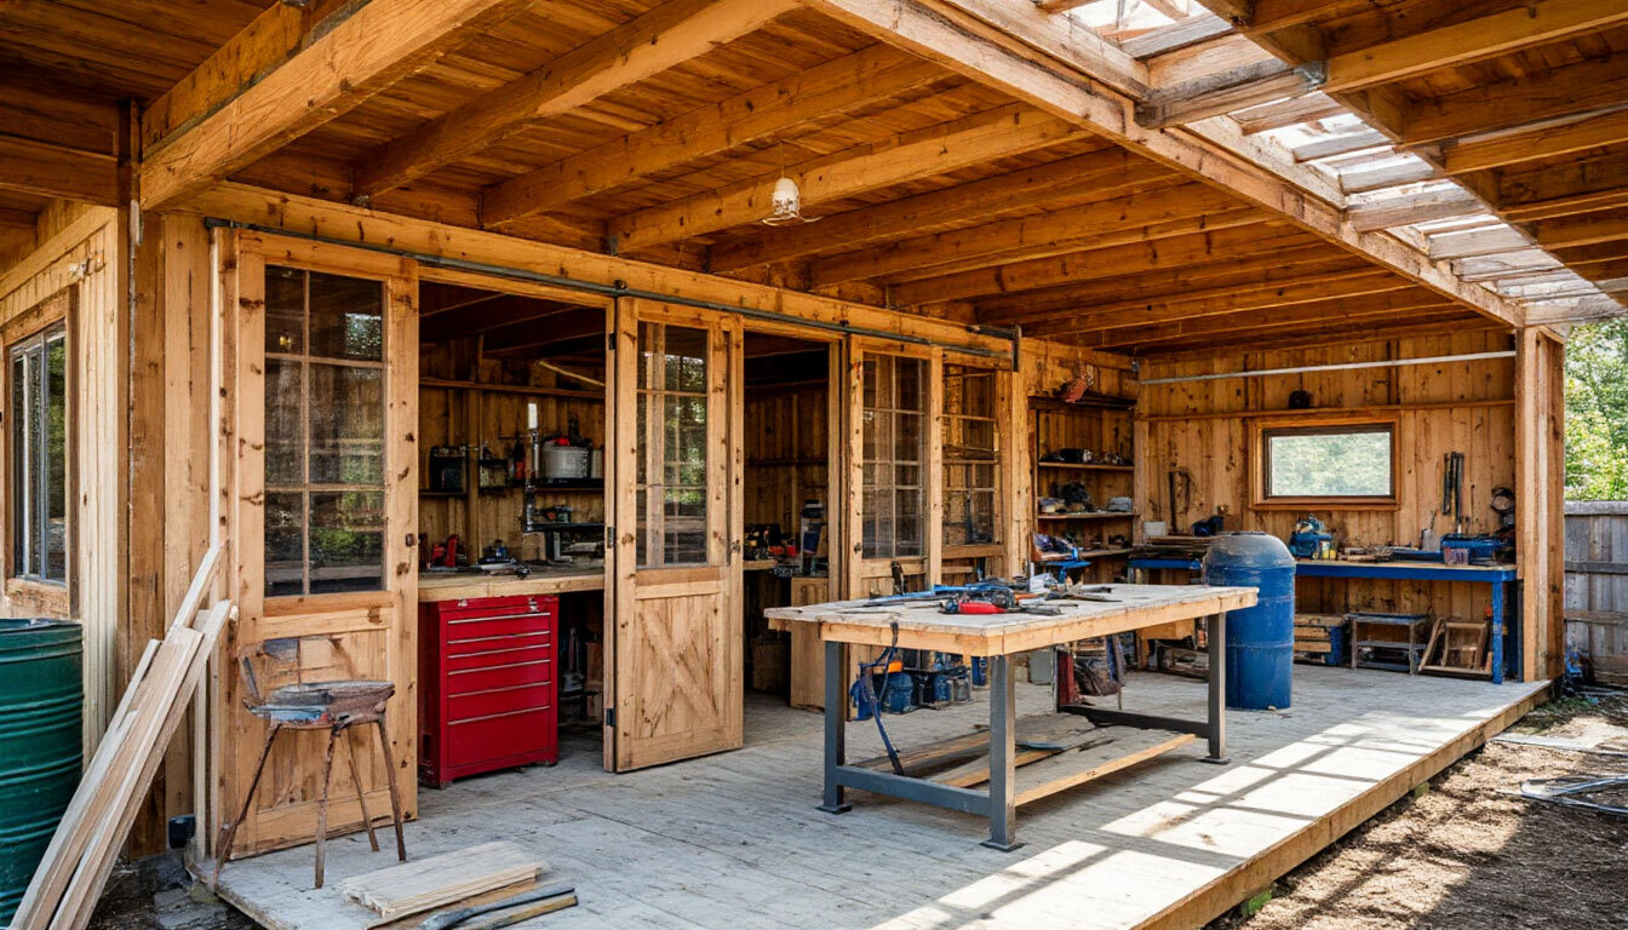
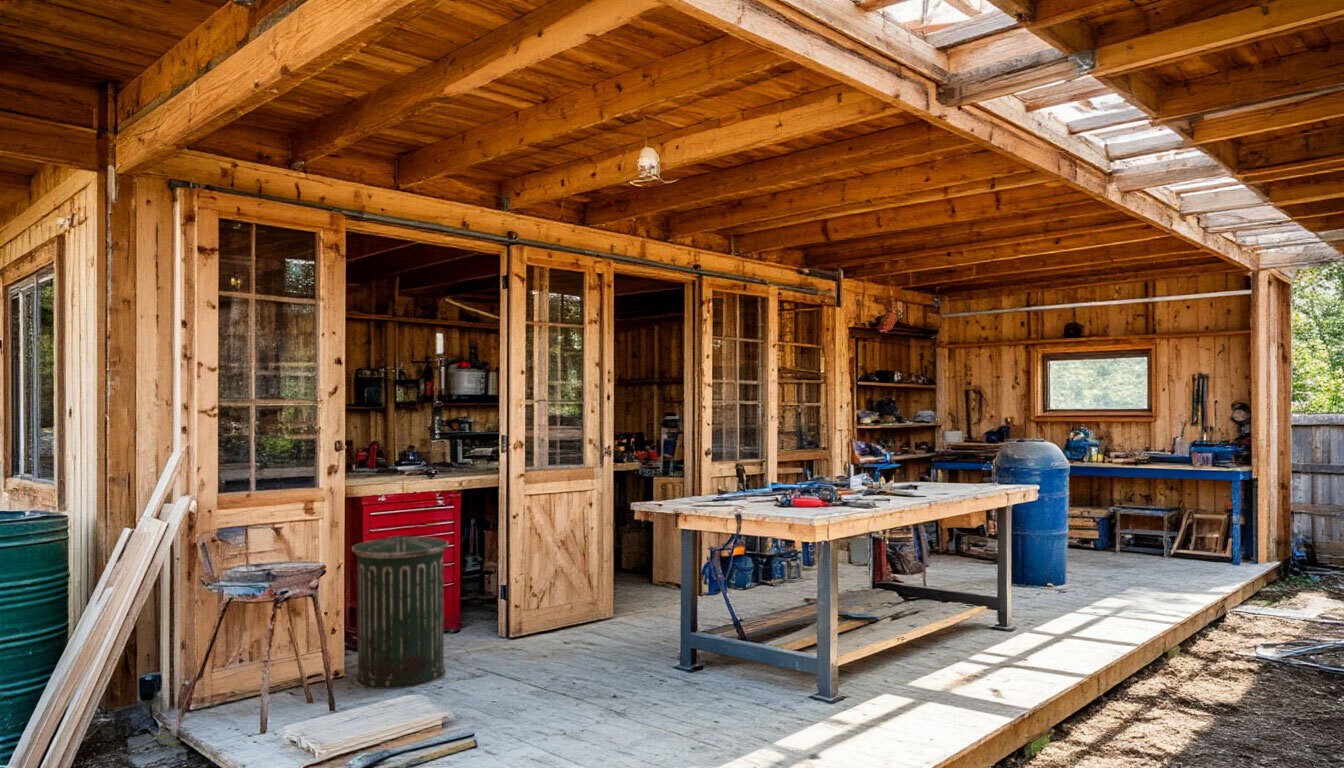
+ trash can (401, 605)
